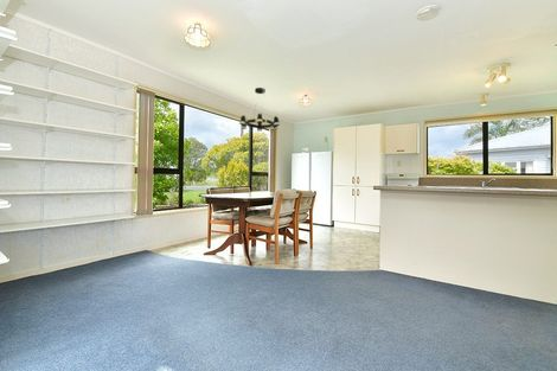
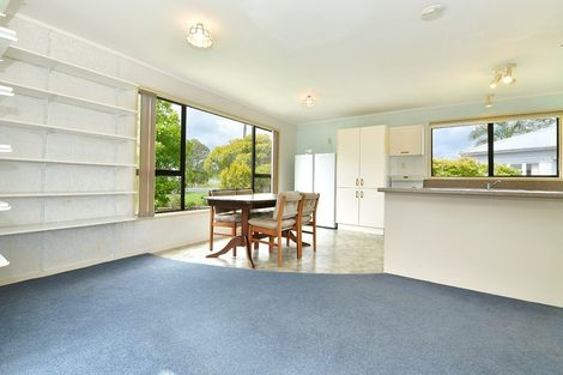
- chandelier (255, 105)
